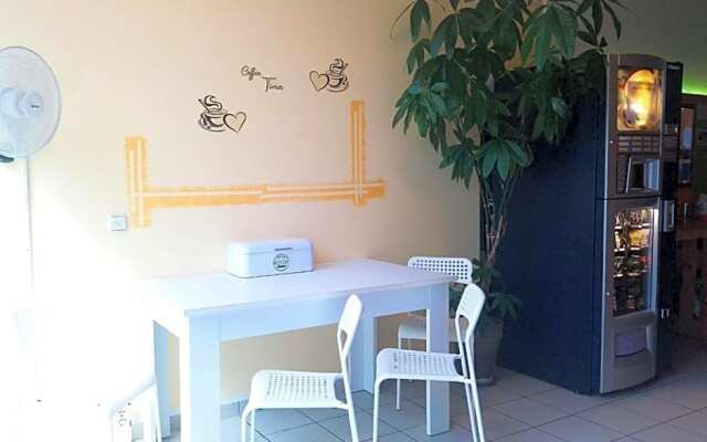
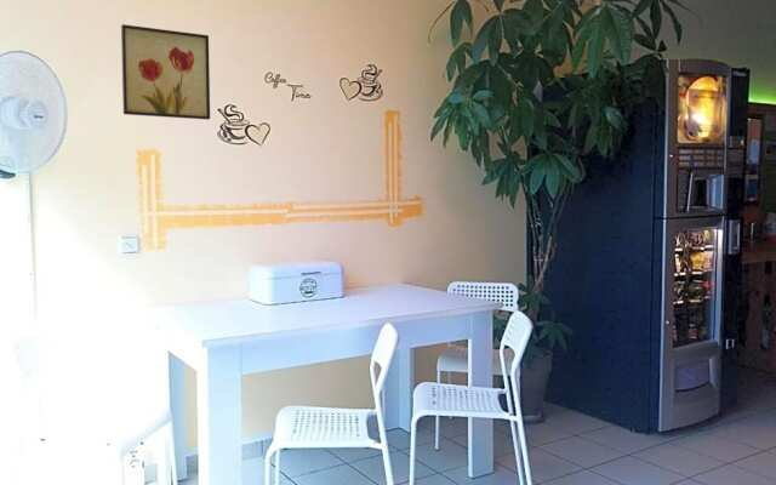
+ wall art (166, 74)
